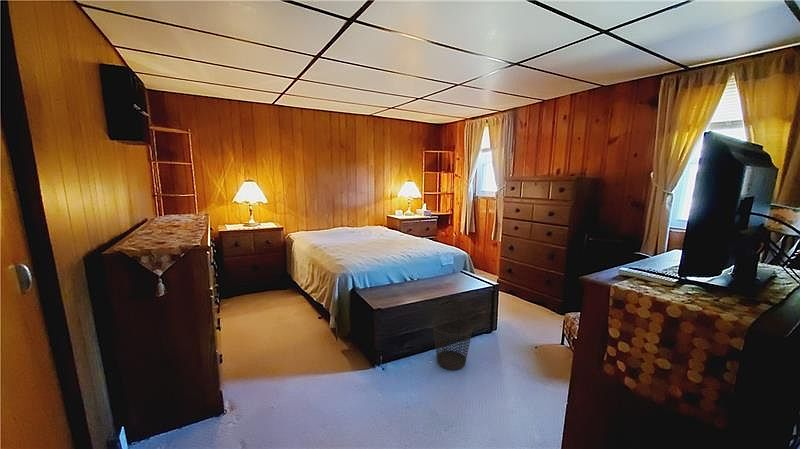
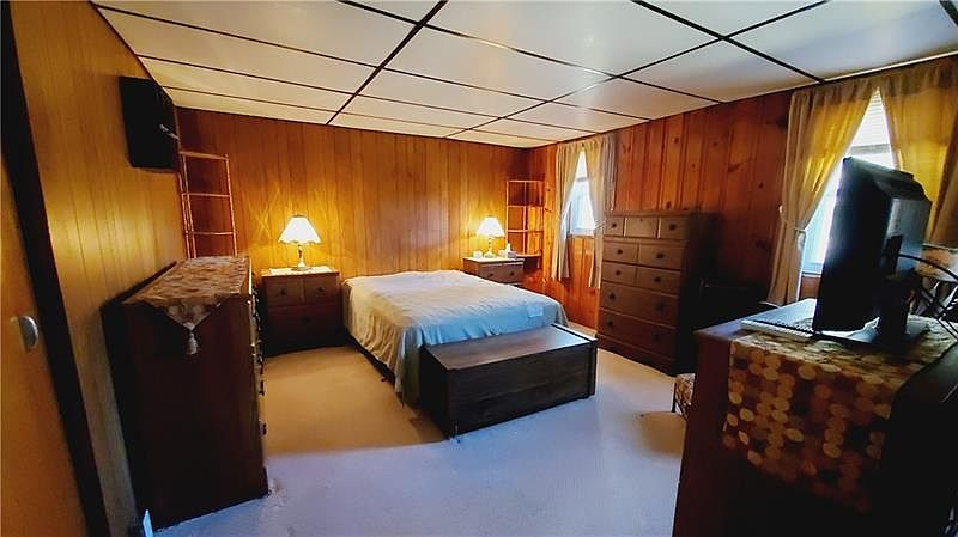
- wastebasket (451, 342)
